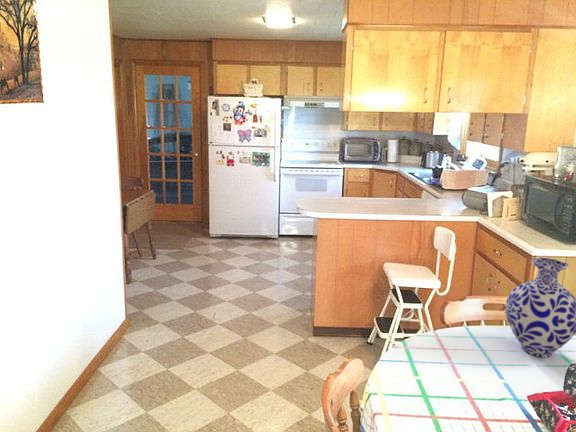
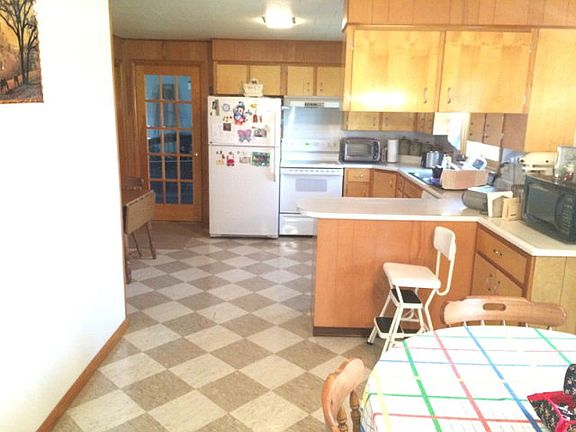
- vase (542, 307)
